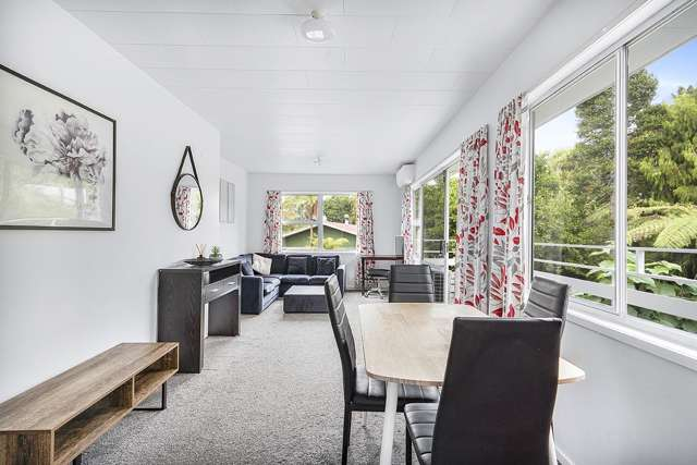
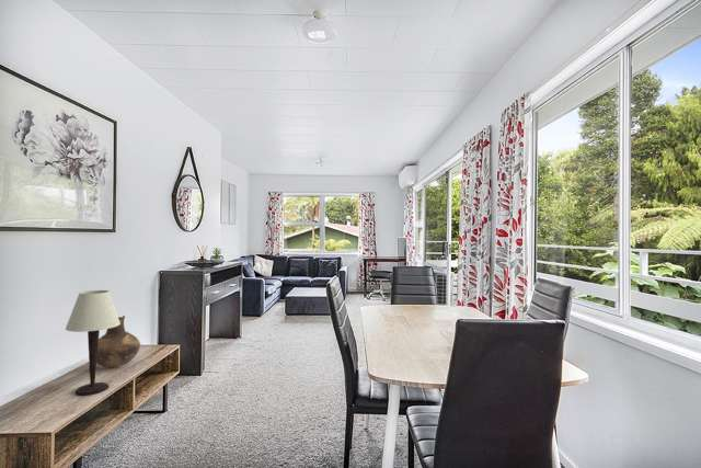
+ vase (115, 341)
+ table lamp (93, 340)
